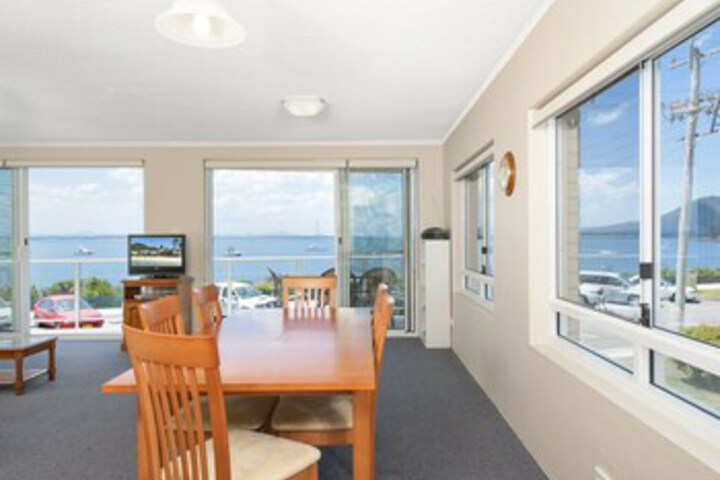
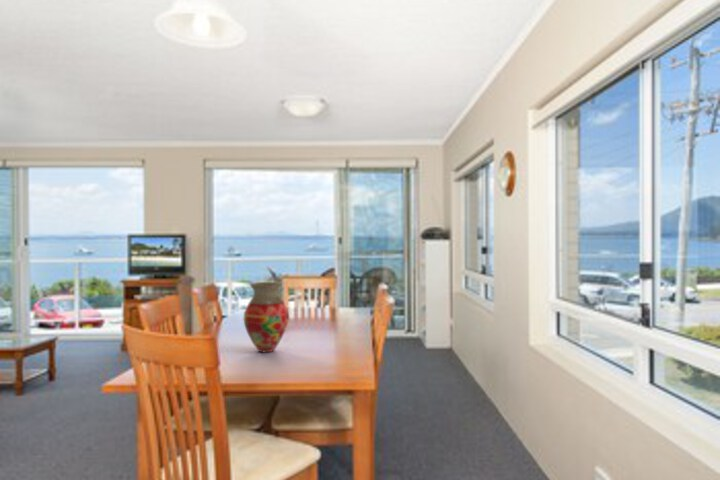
+ vase (266, 316)
